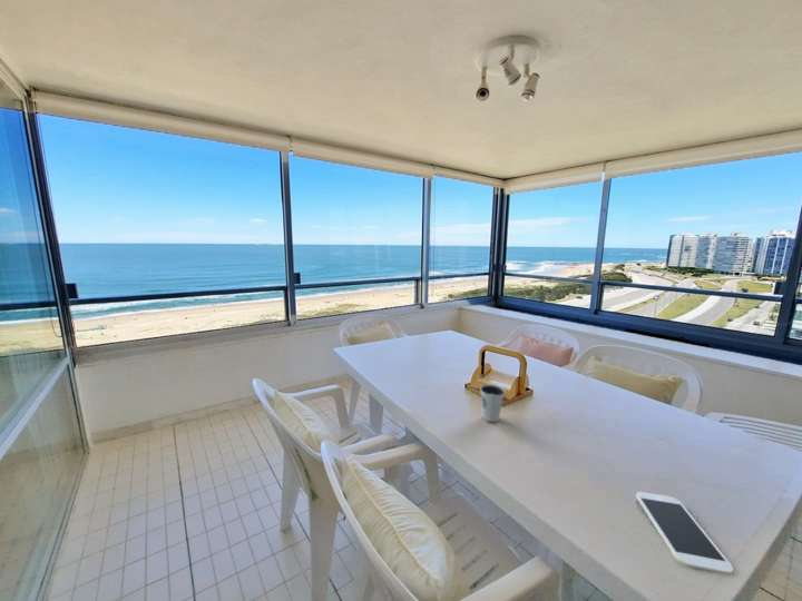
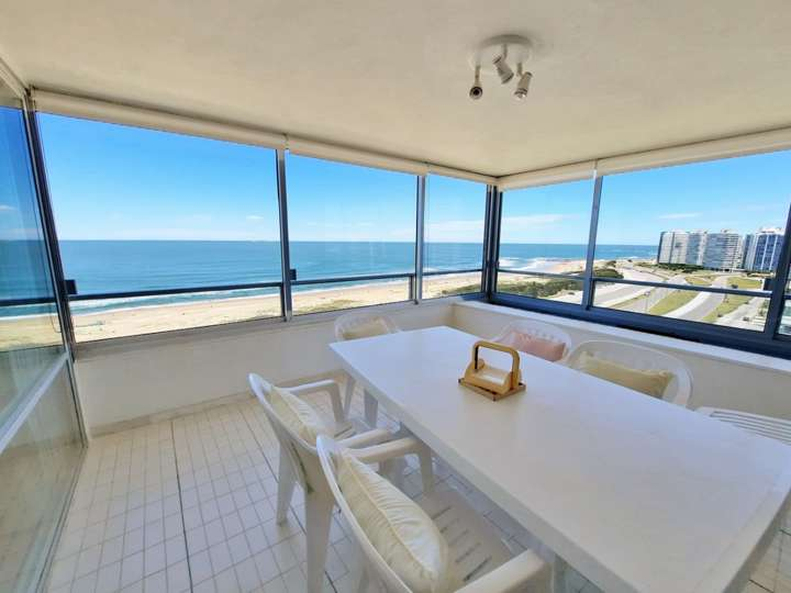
- smartphone (677, 526)
- dixie cup (491, 403)
